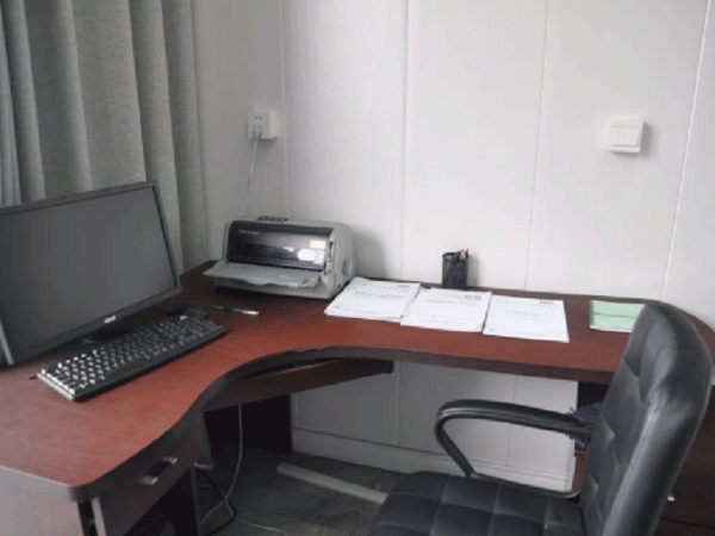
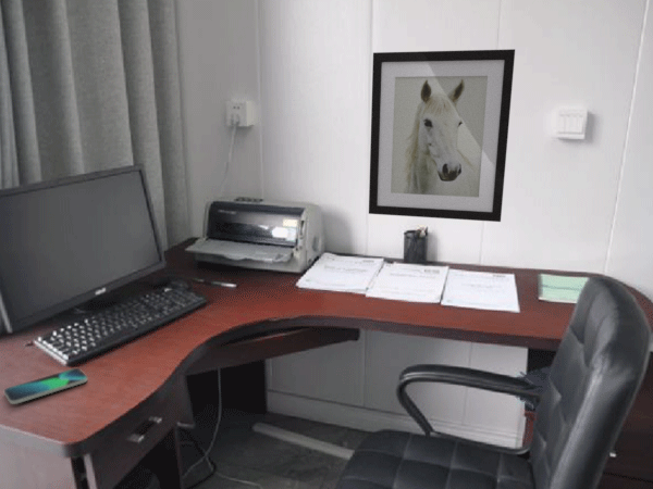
+ smartphone (47, 385)
+ wall art (436, 137)
